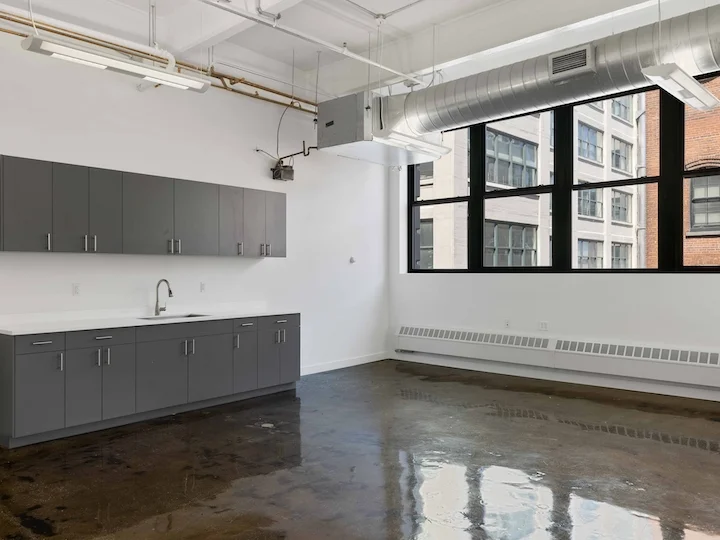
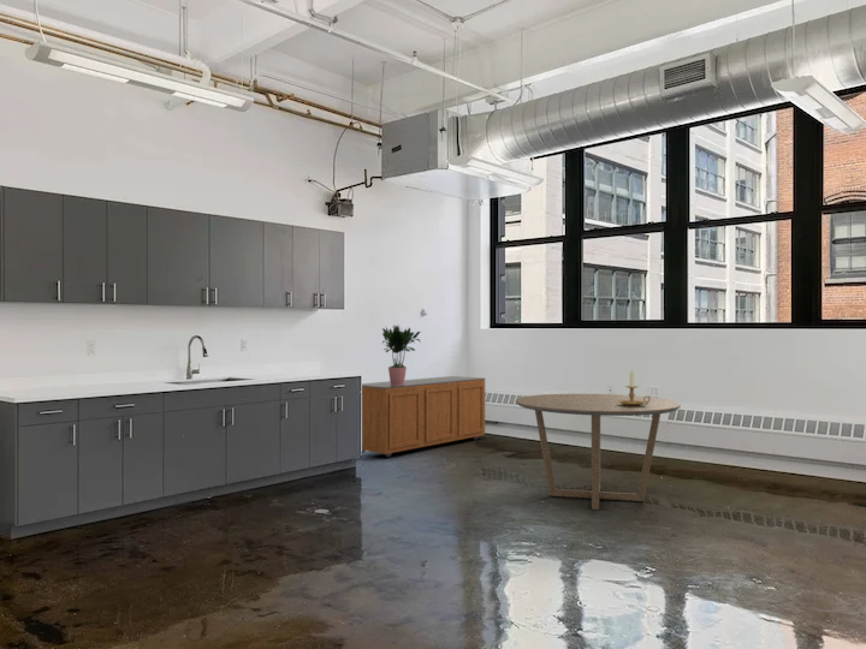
+ sideboard (422, 413)
+ dining table (595, 449)
+ candle holder (631, 387)
+ potted plant (397, 353)
